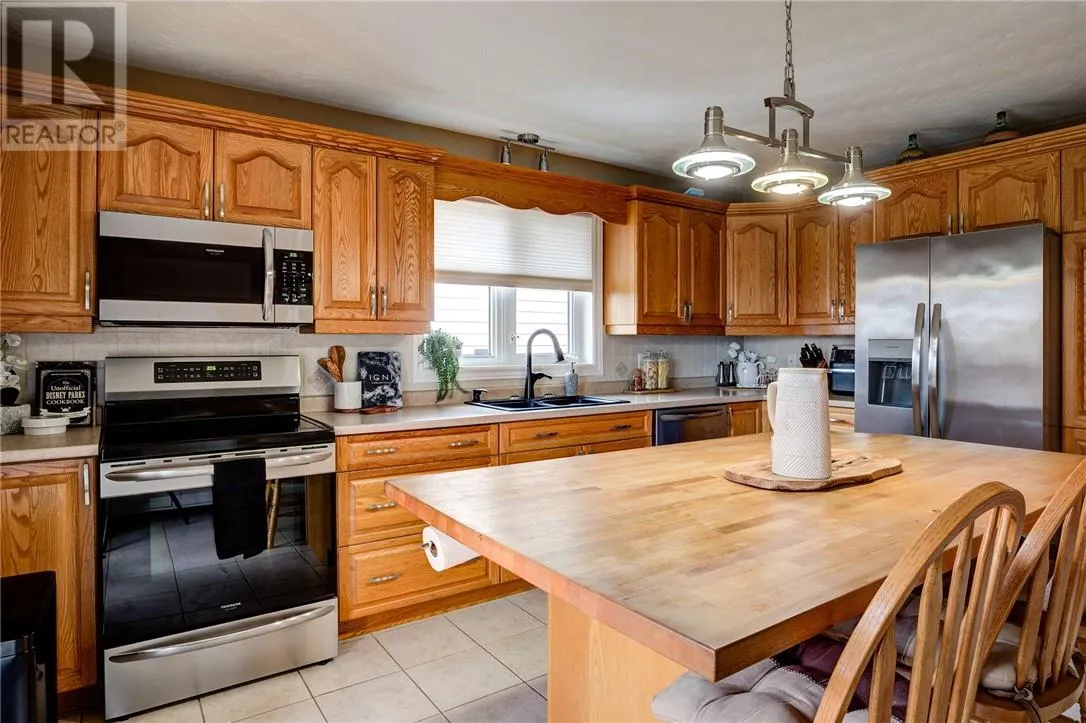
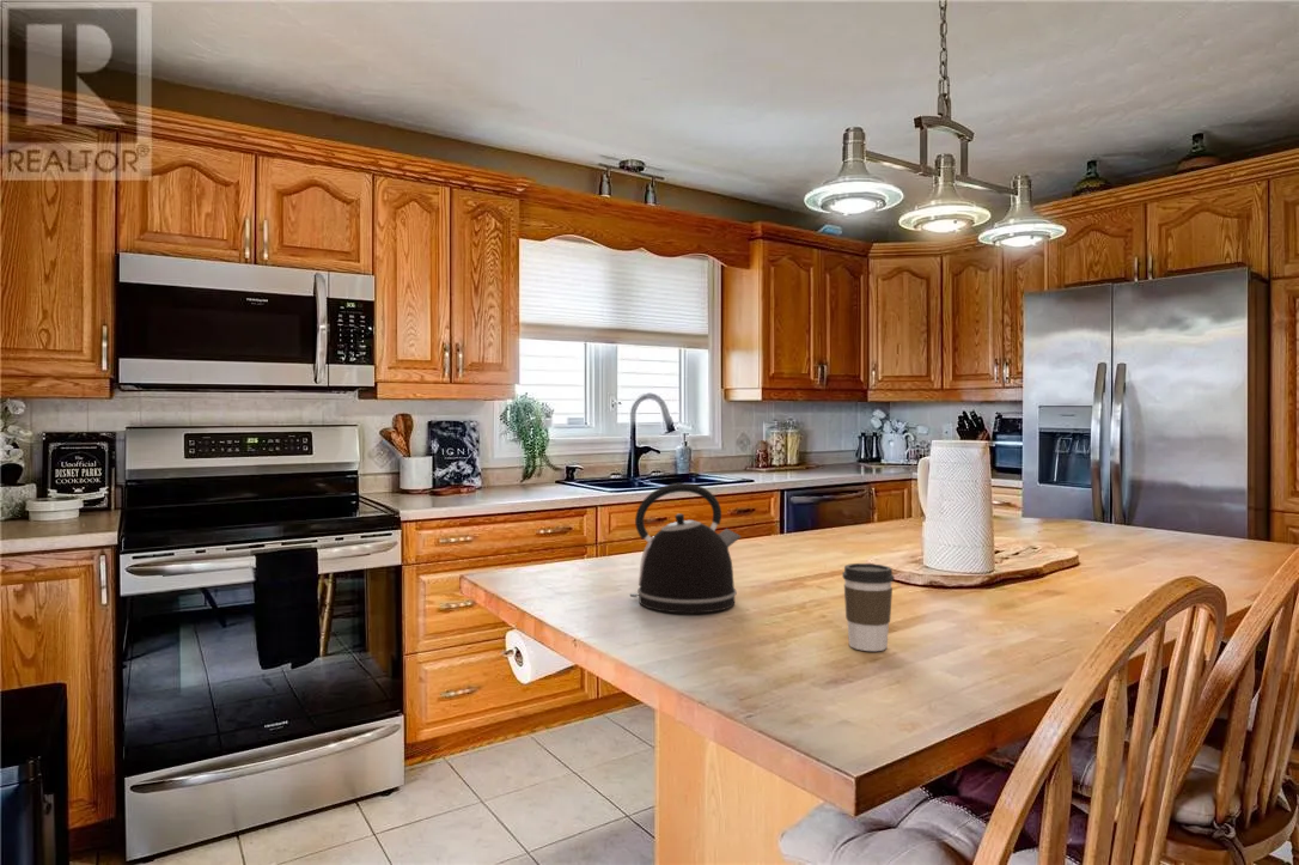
+ coffee cup (867, 607)
+ kettle (685, 542)
